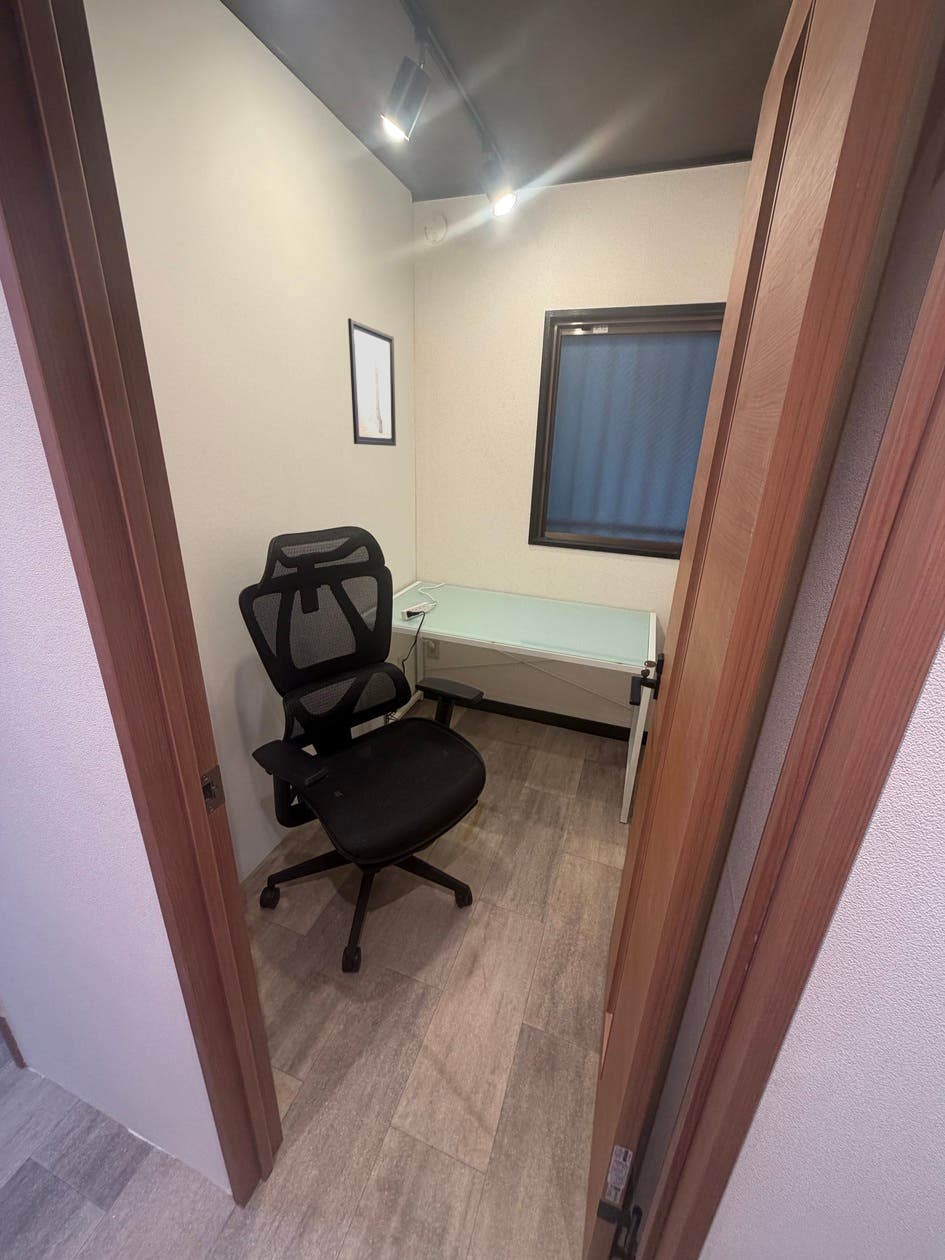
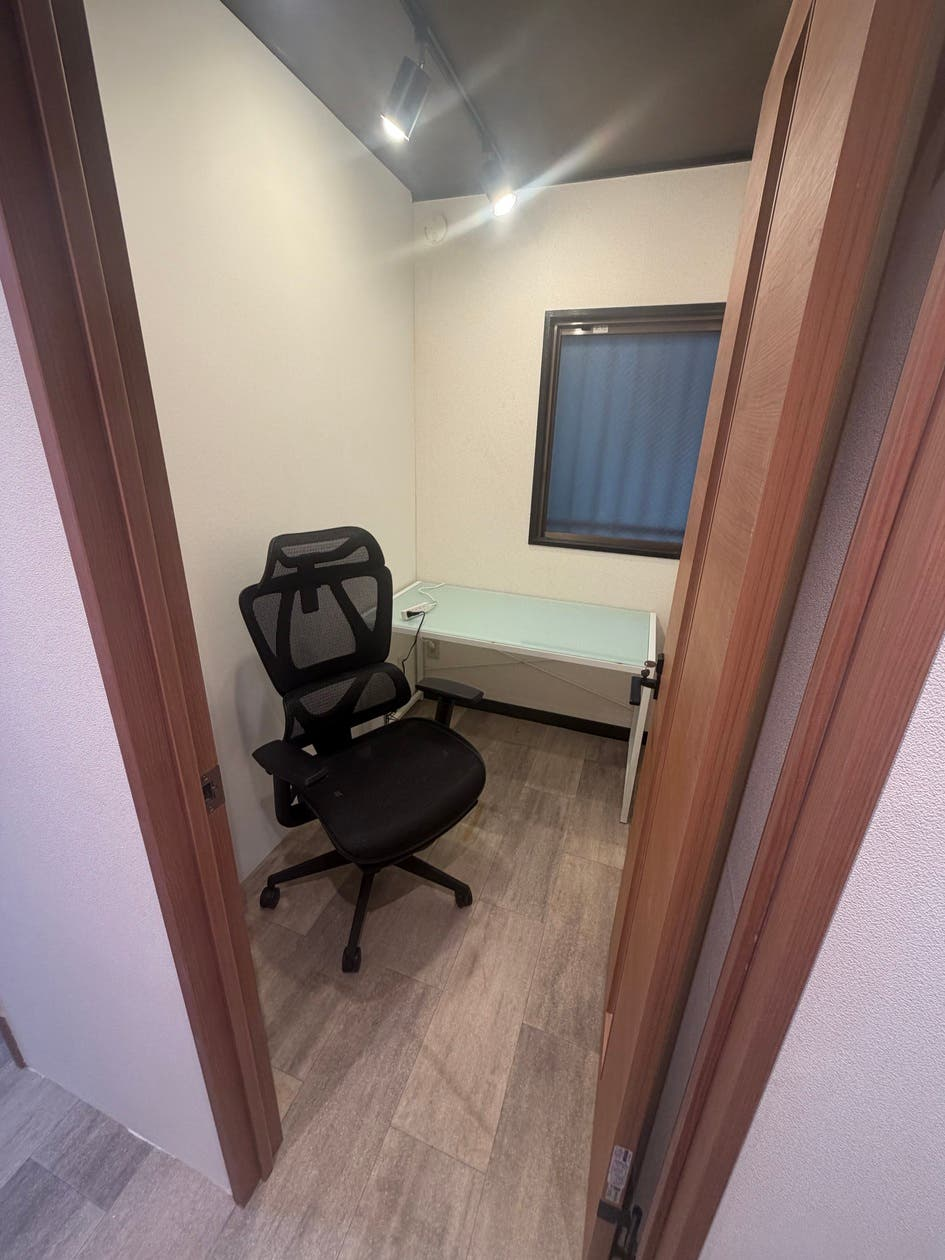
- wall art (374, 388)
